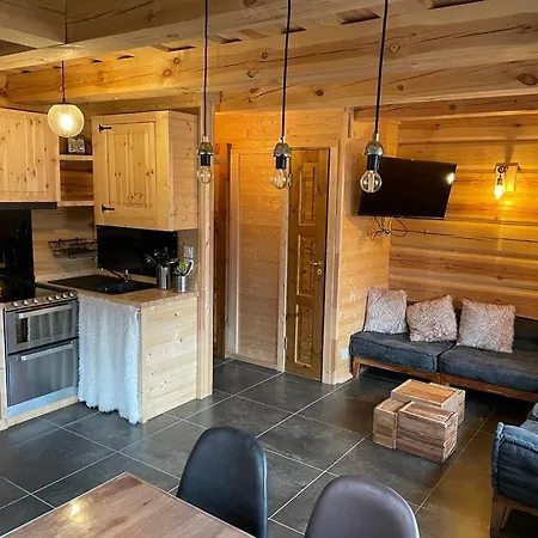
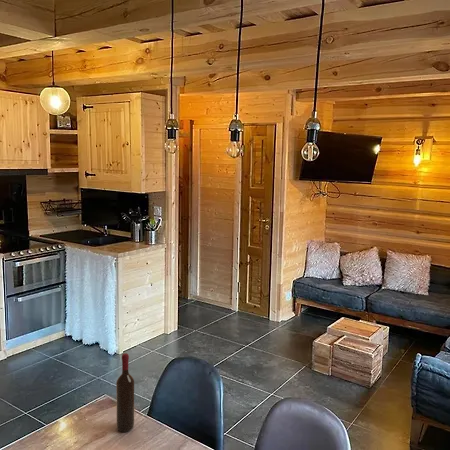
+ wine bottle (125, 391)
